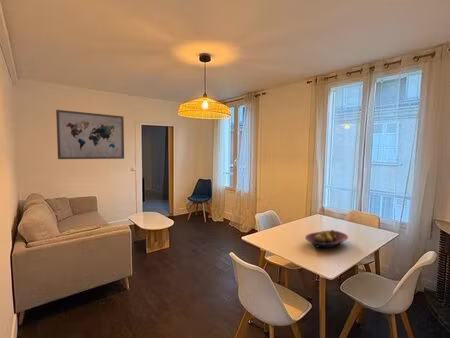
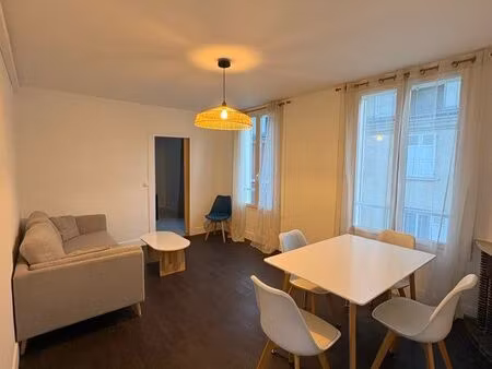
- fruit bowl (326, 237)
- wall art (93, 136)
